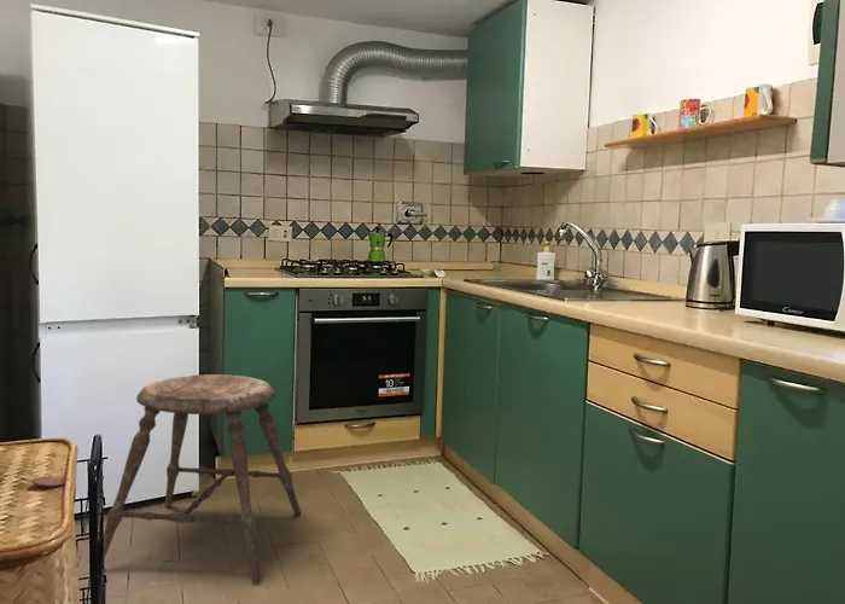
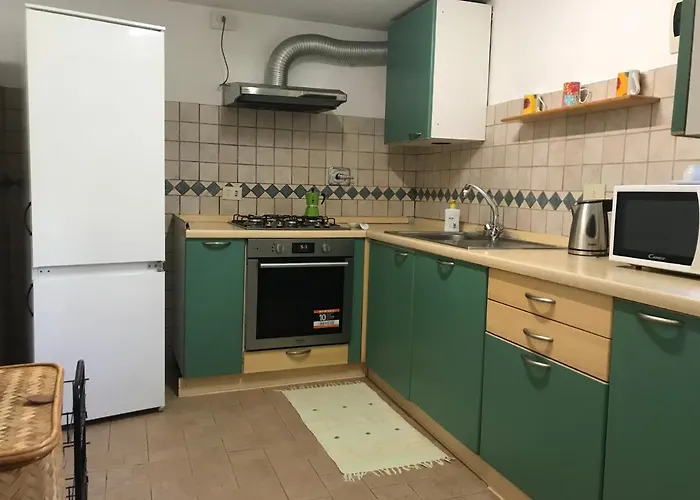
- stool (206, 469)
